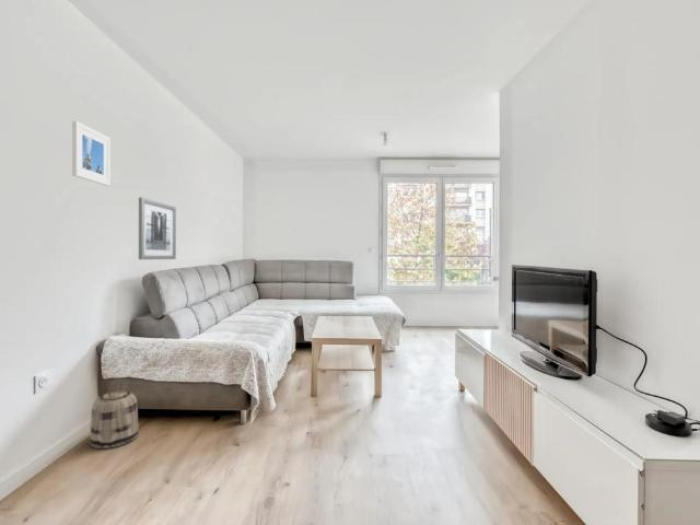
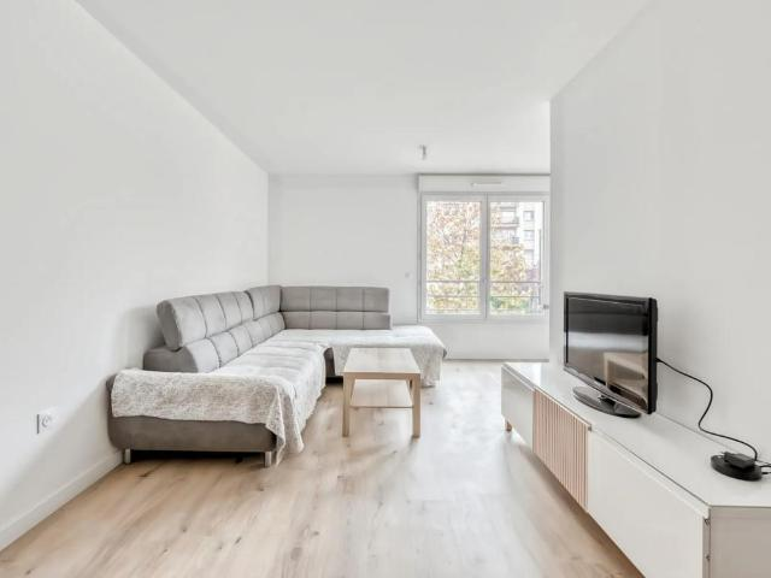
- wall art (159, 231)
- basket (115, 409)
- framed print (92, 155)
